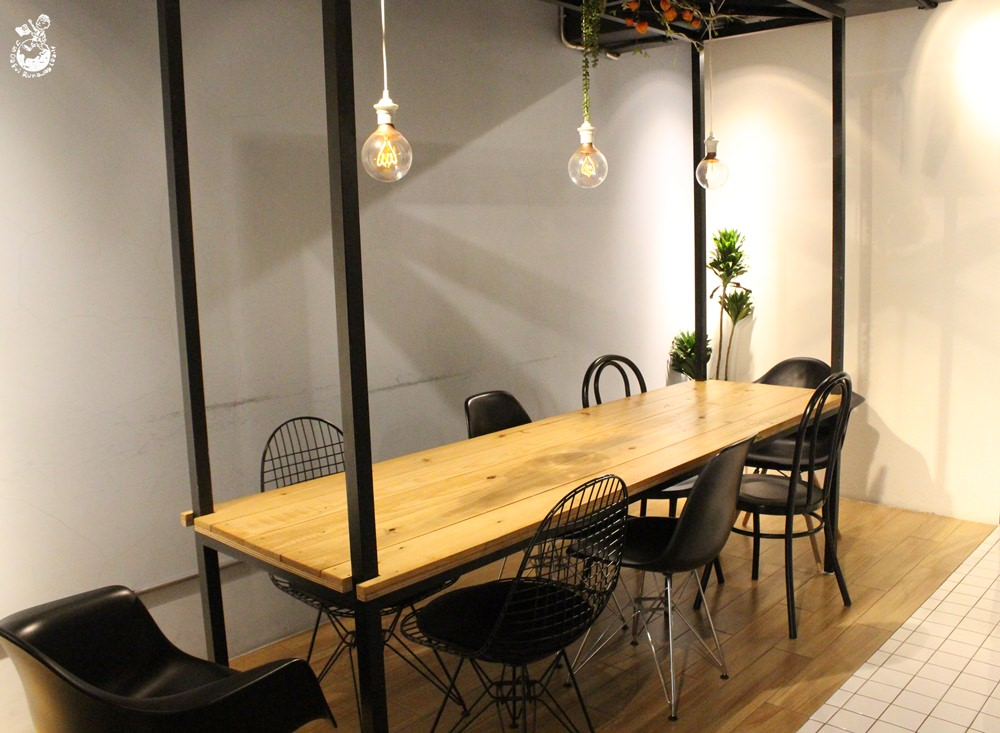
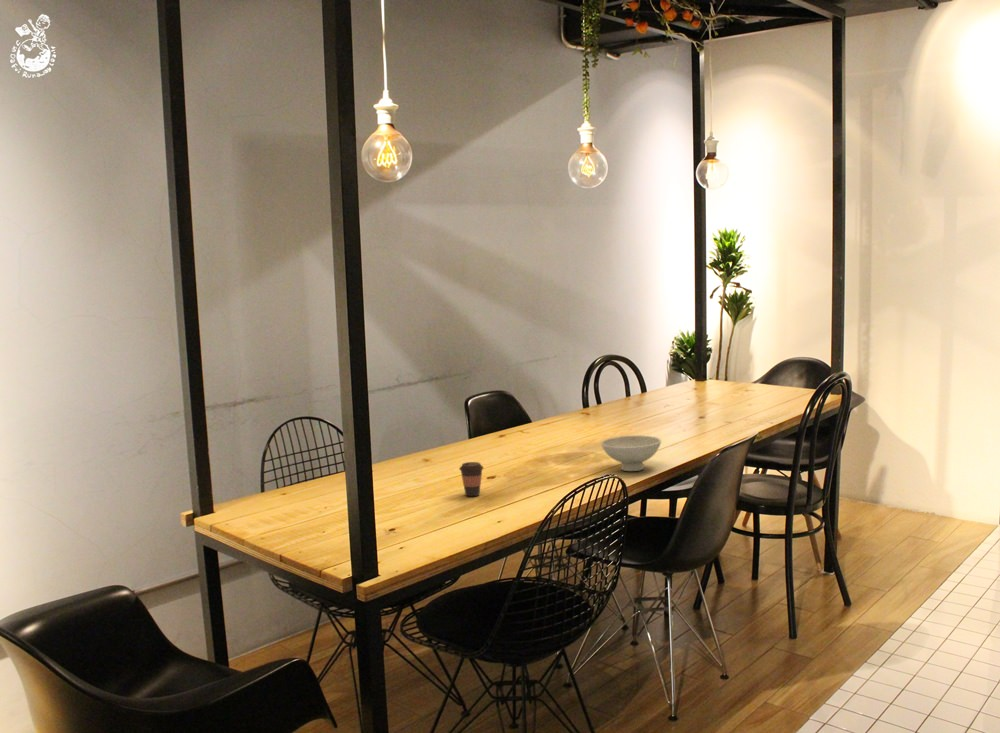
+ coffee cup (471, 479)
+ bowl (631, 454)
